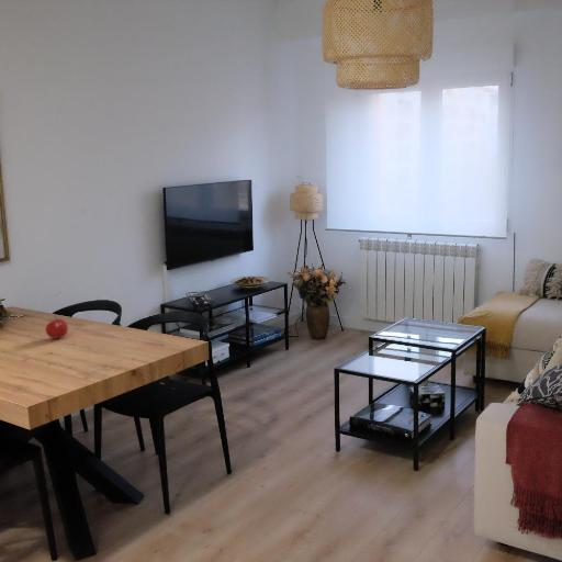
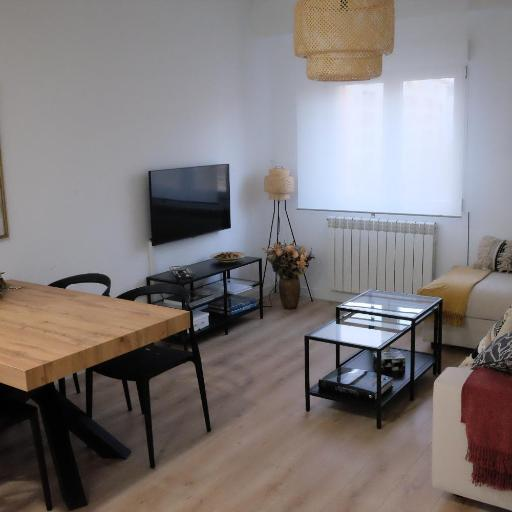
- fruit (56, 327)
